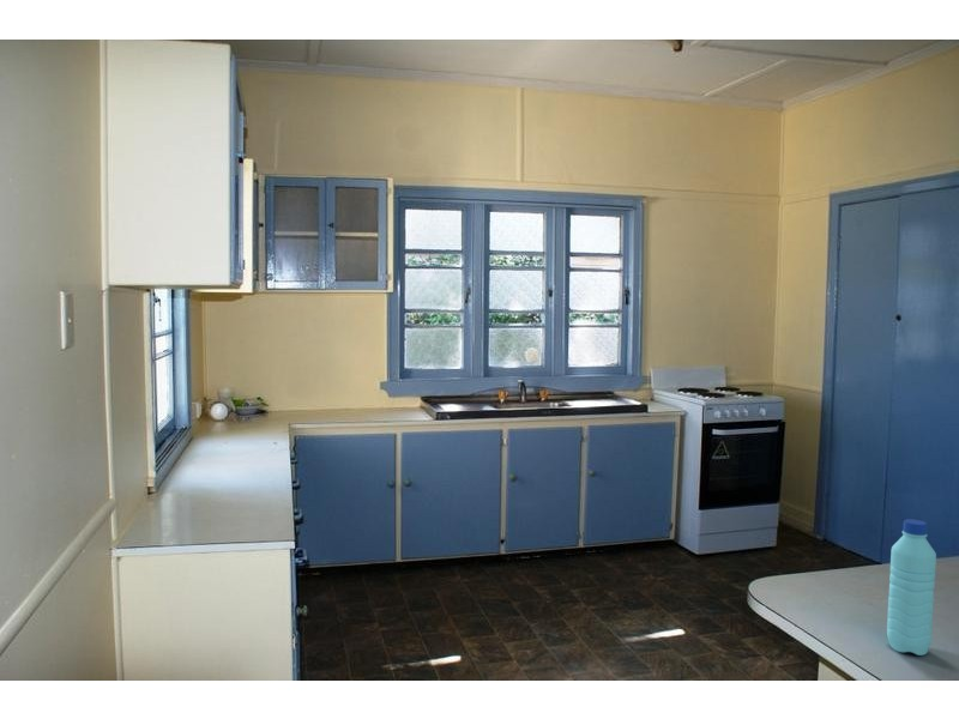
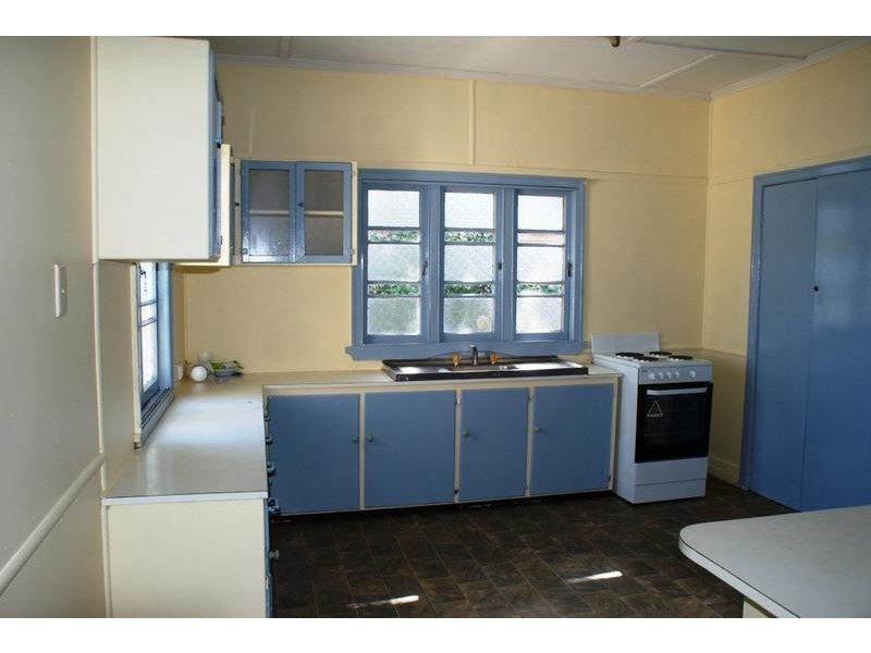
- water bottle (911, 585)
